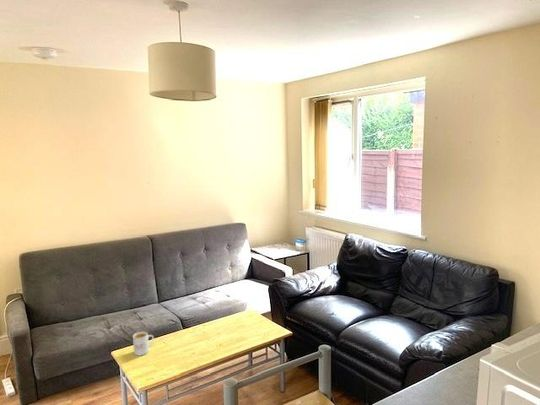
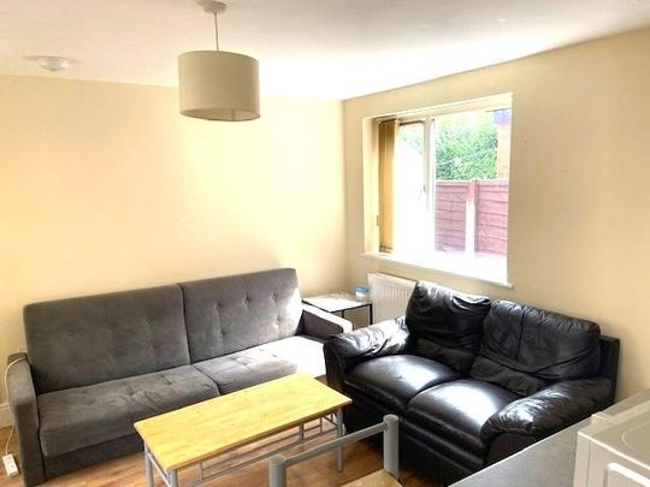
- mug (143, 342)
